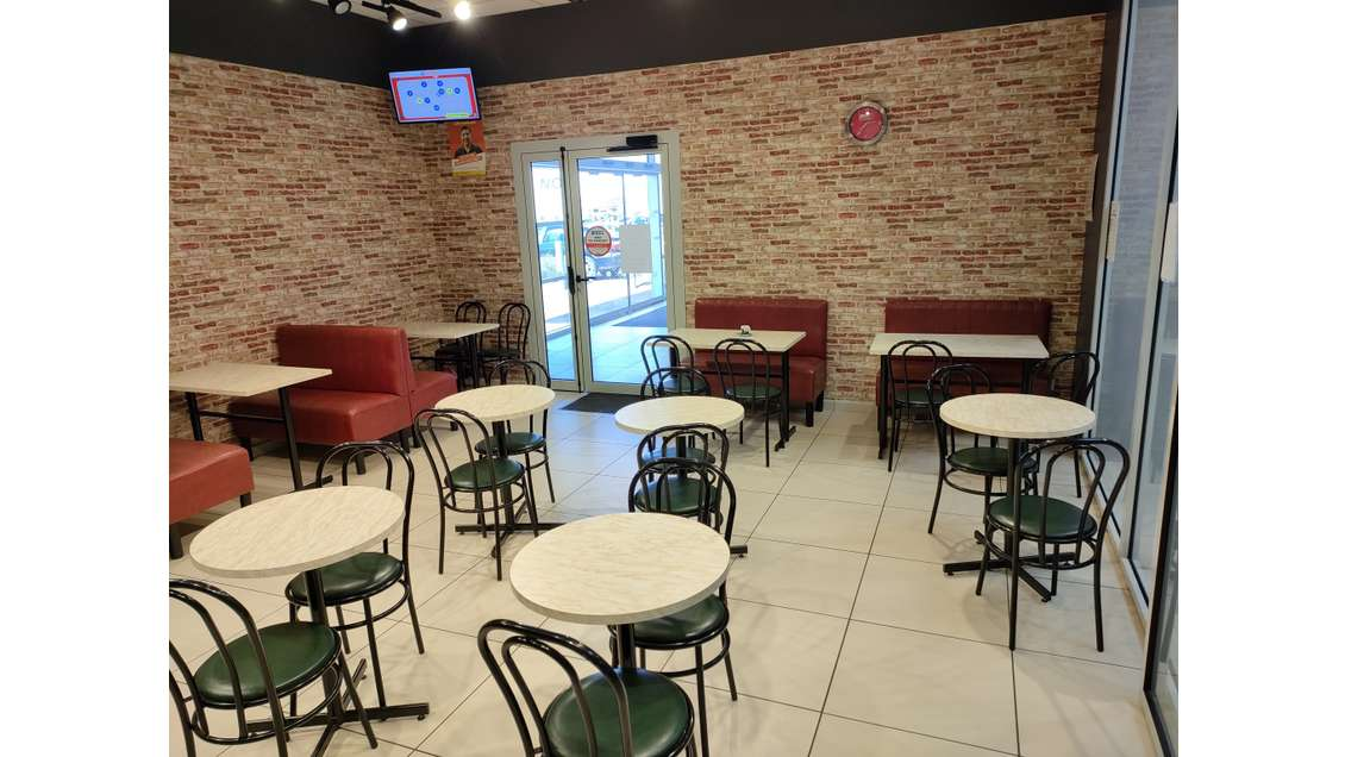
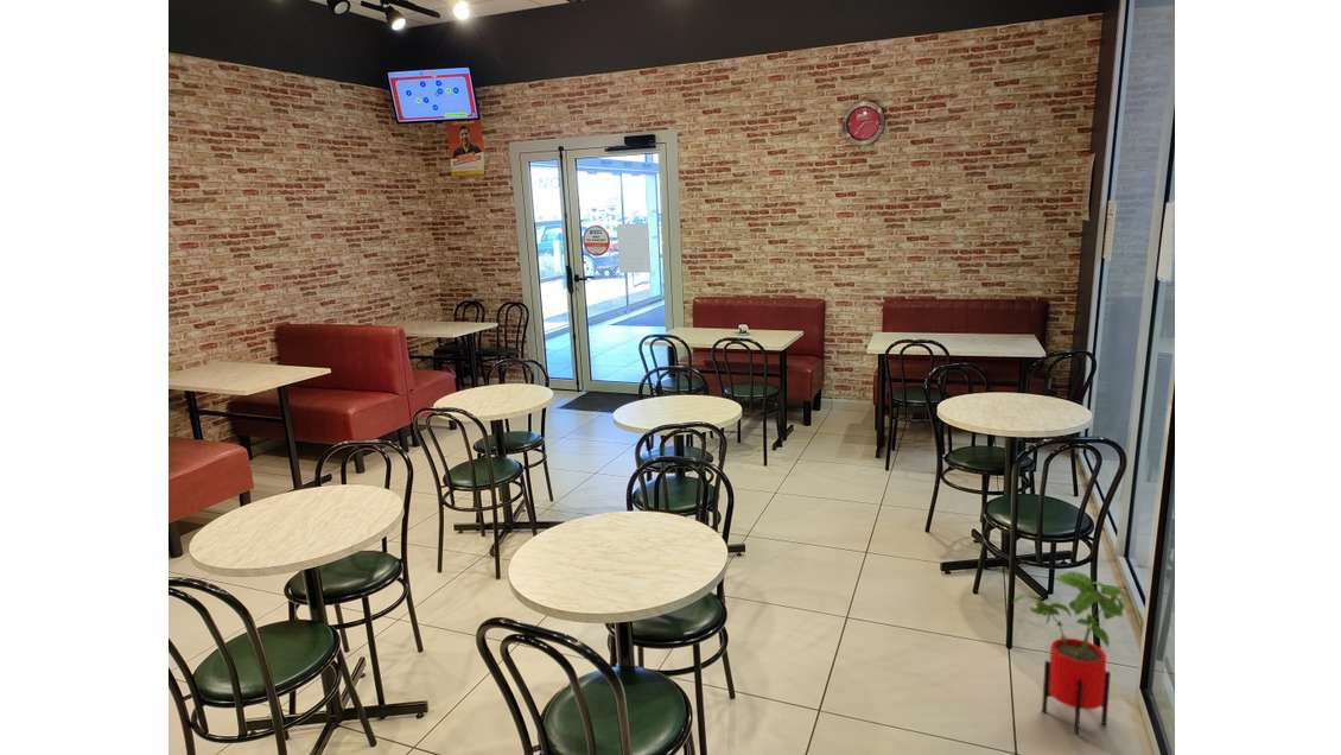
+ house plant (1075, 643)
